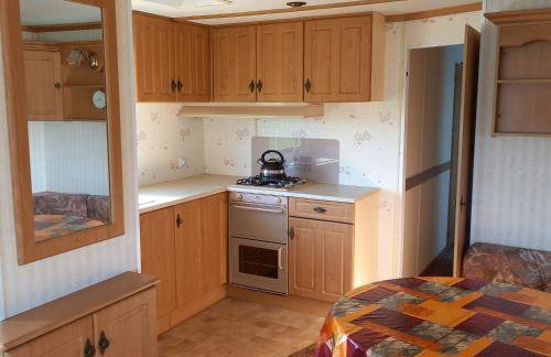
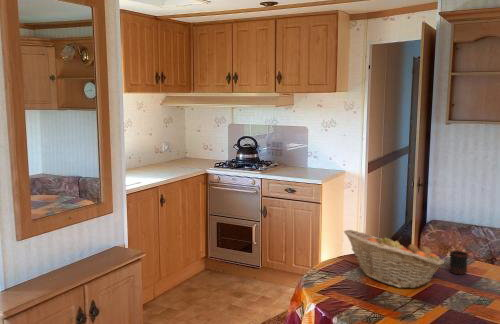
+ mug (458, 261)
+ fruit basket (391, 254)
